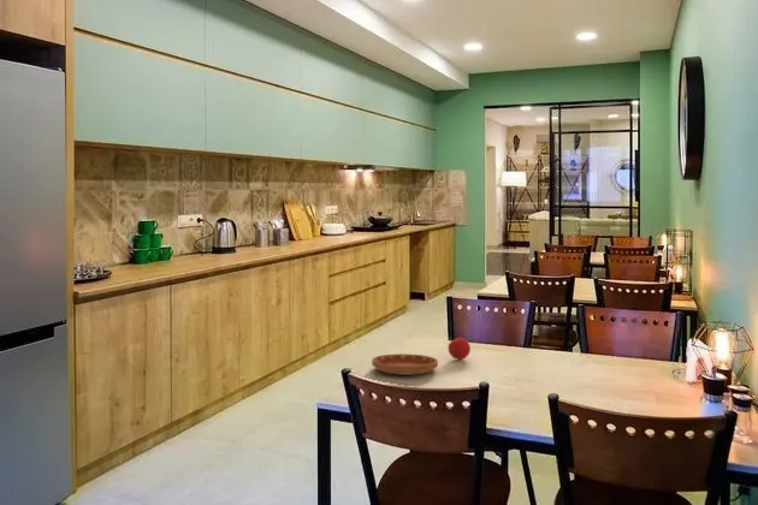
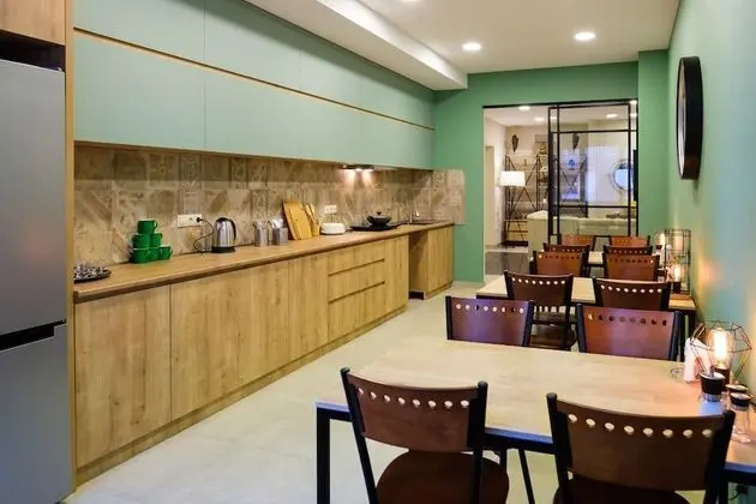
- saucer (404, 364)
- fruit (458, 349)
